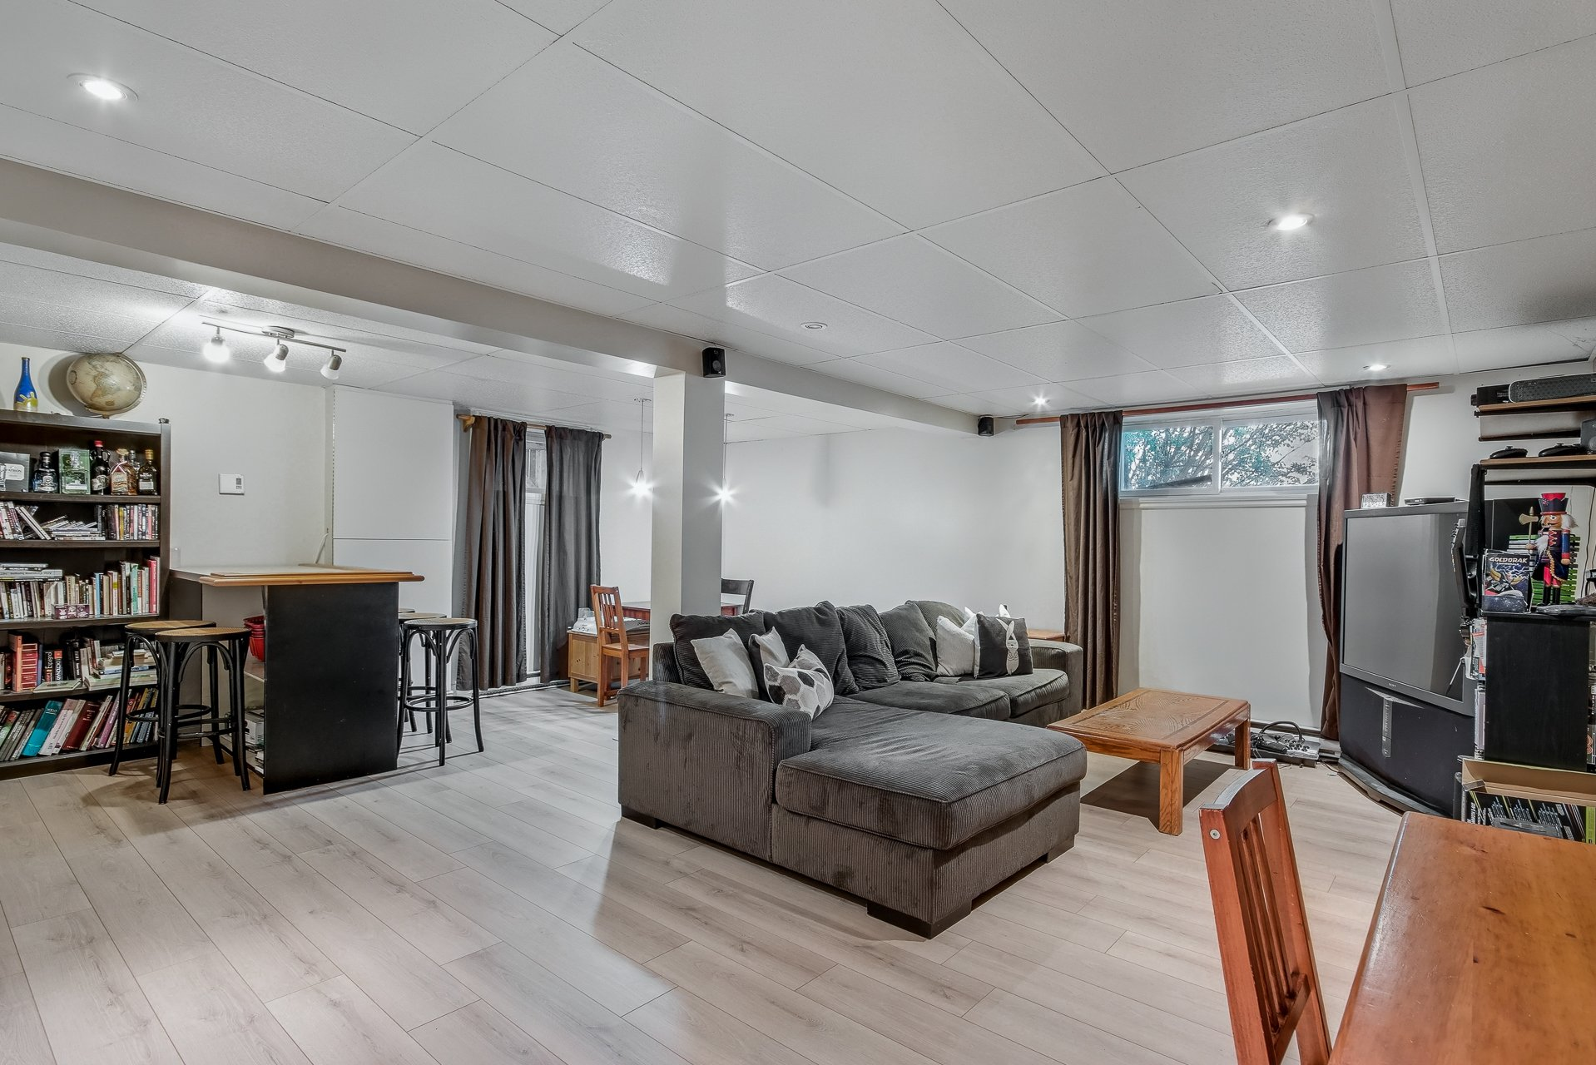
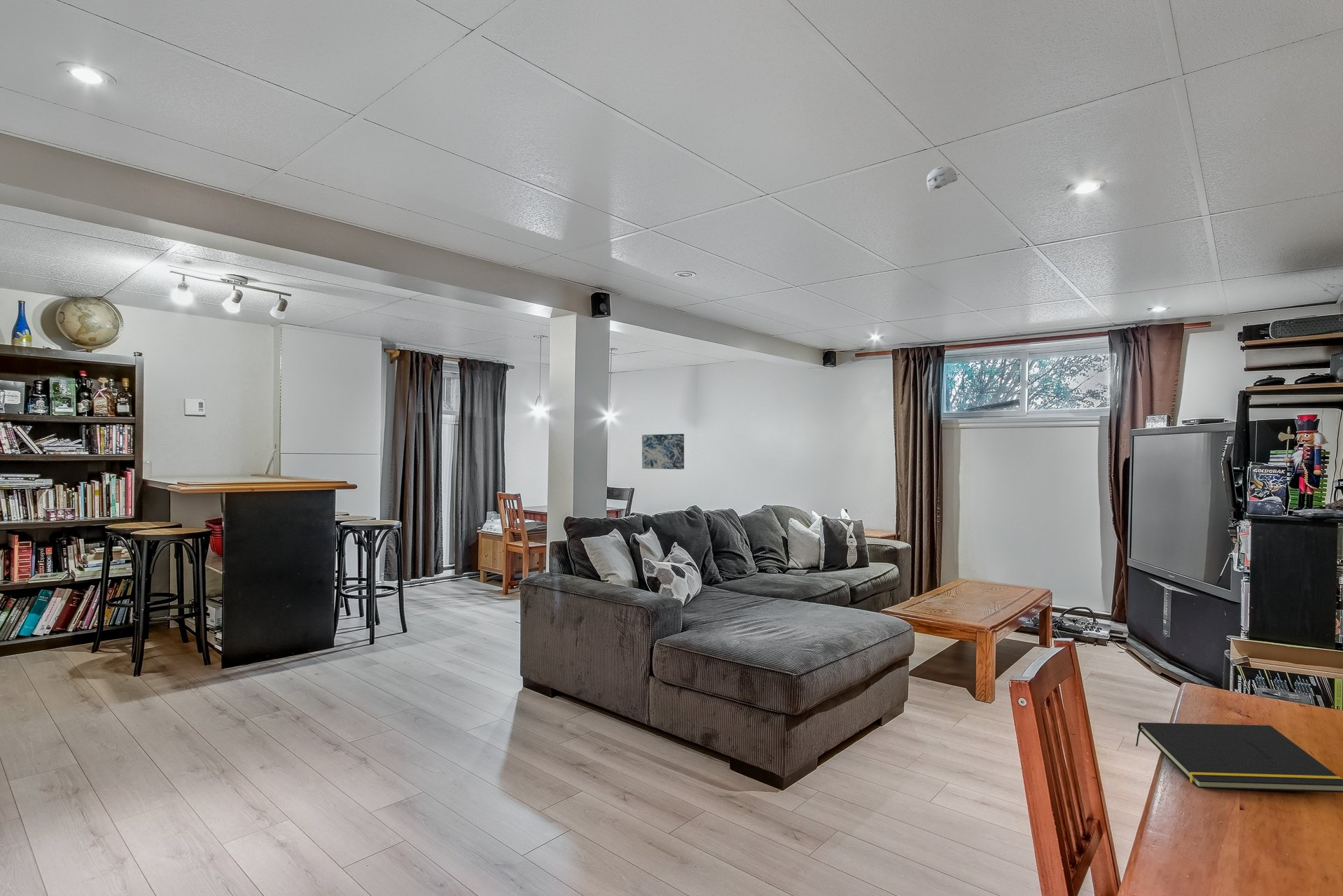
+ notepad (1236, 755)
+ smoke detector (942, 180)
+ wall art (662, 451)
